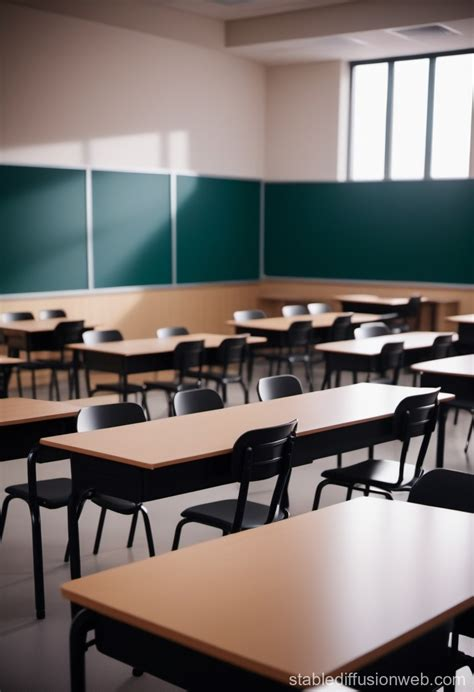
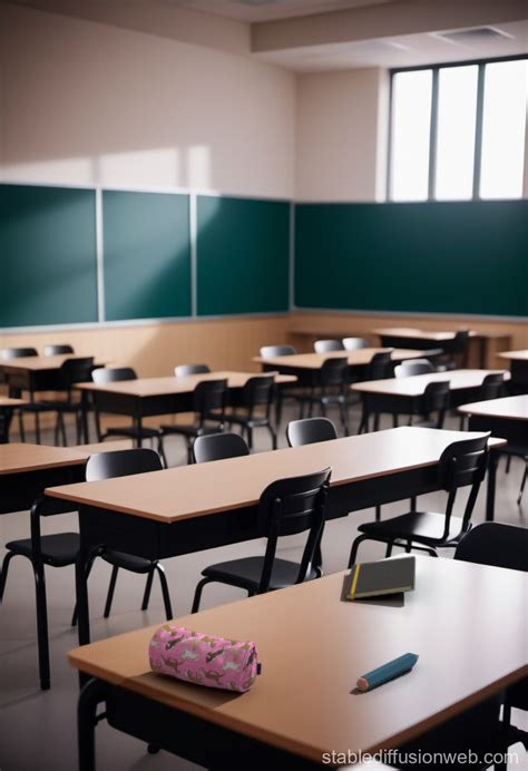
+ pencil case (203, 656)
+ pencil (390, 670)
+ notepad (381, 576)
